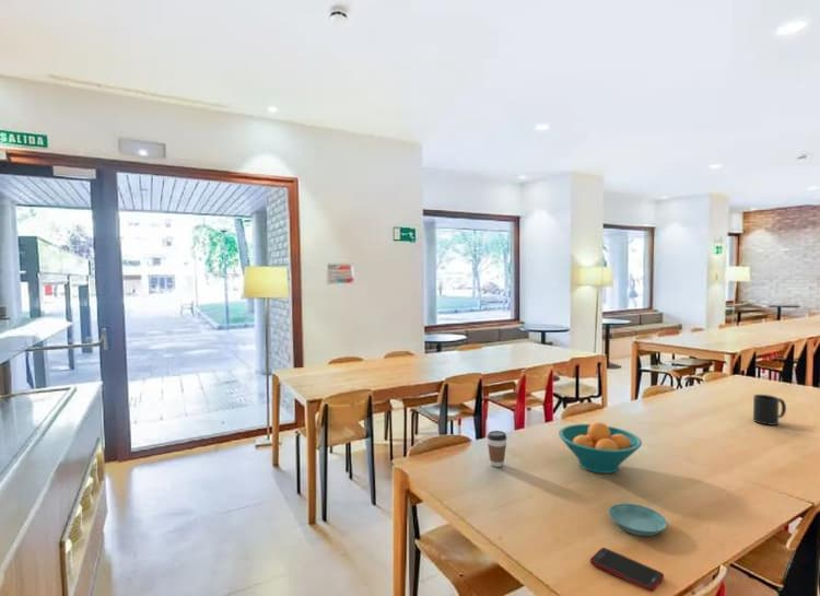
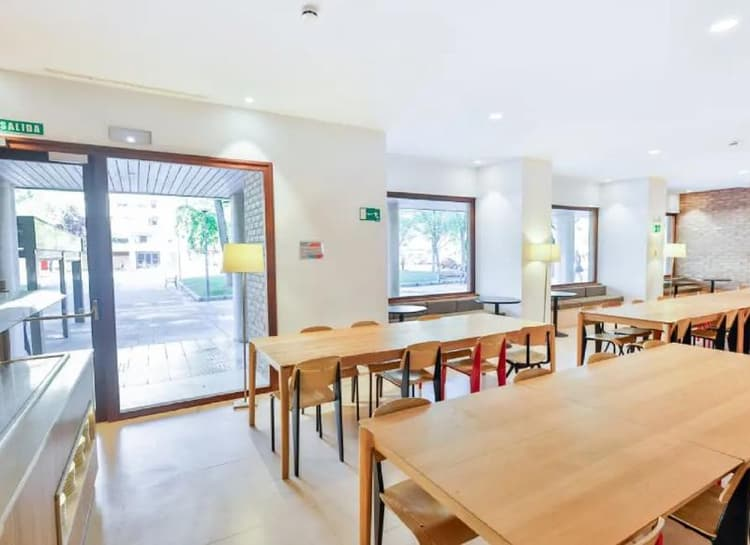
- coffee cup (496, 448)
- fruit bowl (598, 444)
- cell phone (625, 568)
- saucer (636, 521)
- mug (769, 409)
